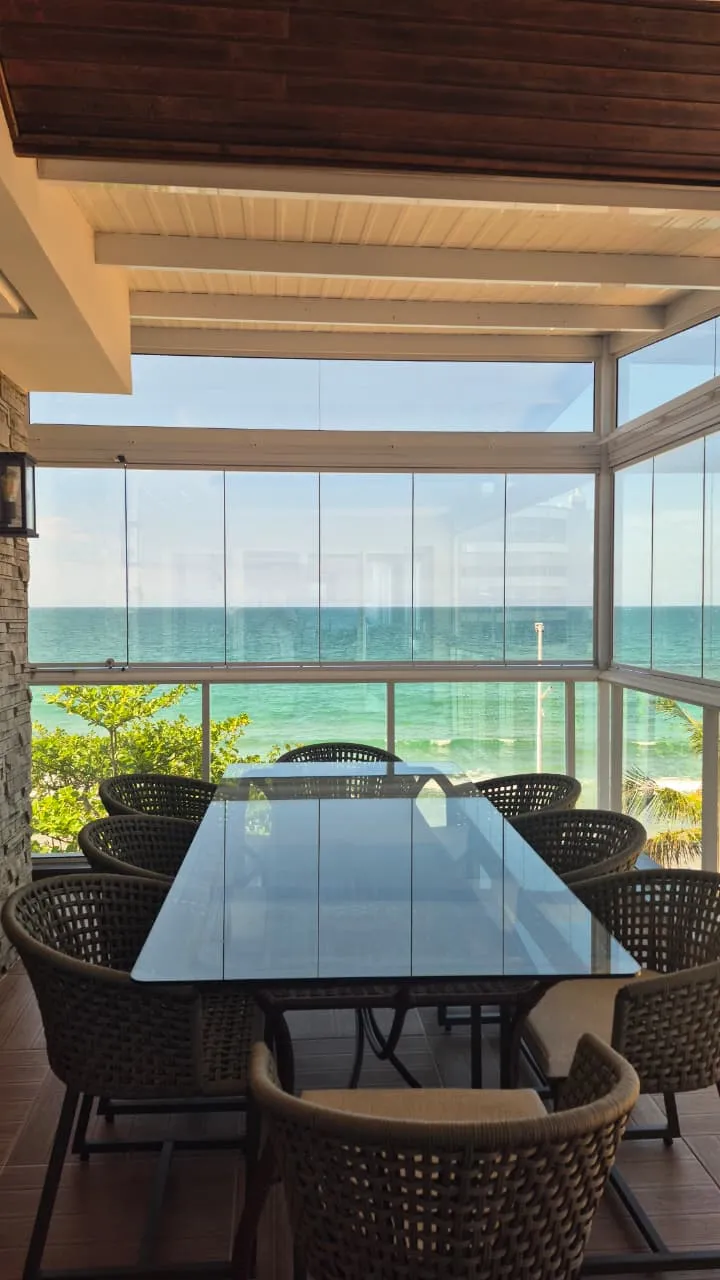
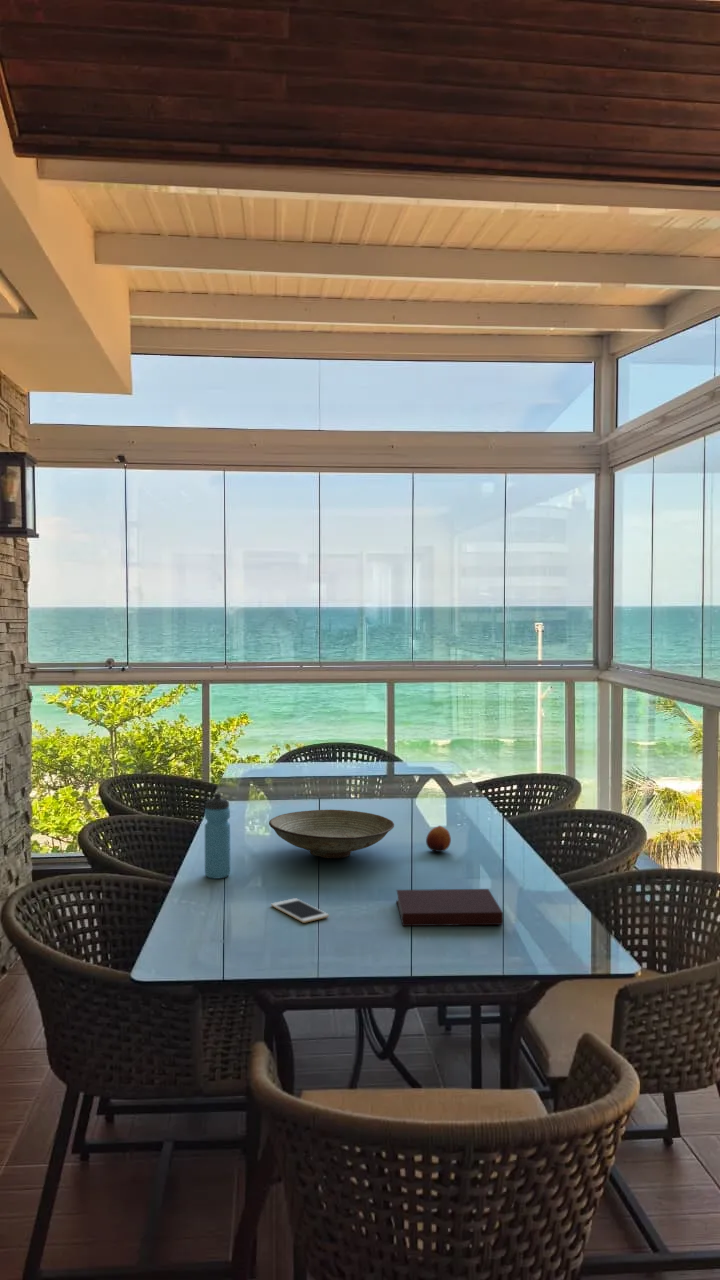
+ cell phone (299, 910)
+ notebook (447, 906)
+ water bottle (217, 834)
+ fruit (438, 838)
+ decorative bowl (331, 837)
